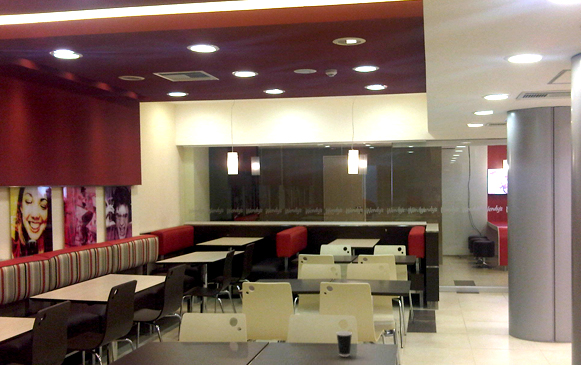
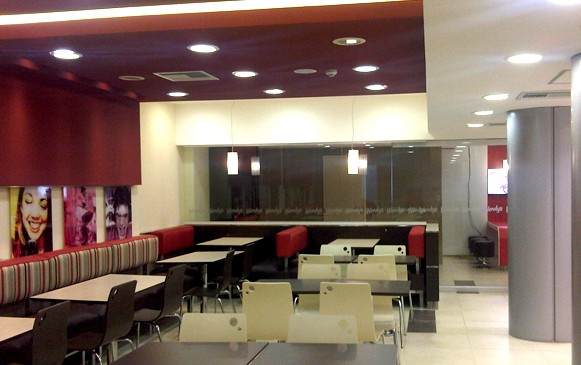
- dixie cup (344, 344)
